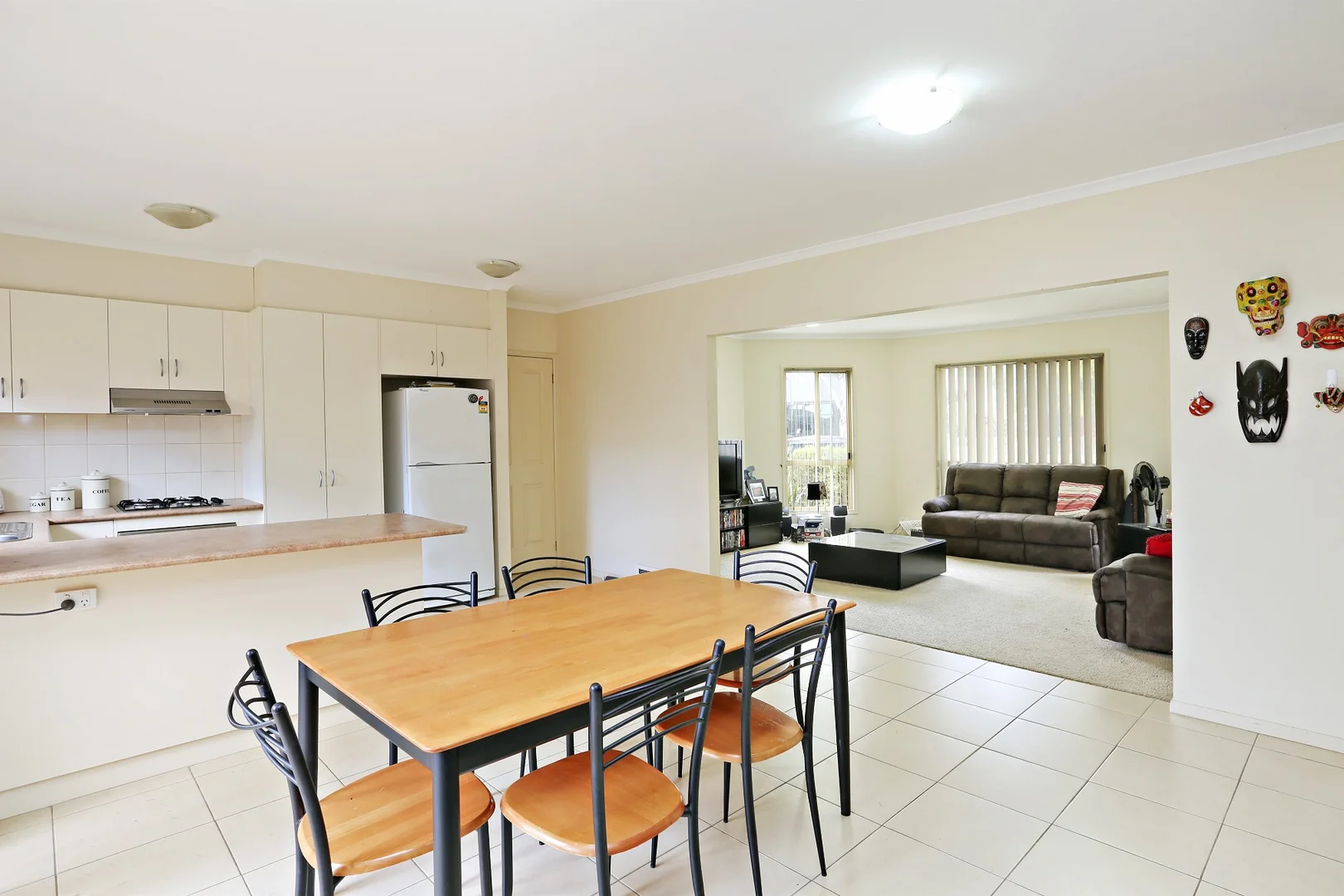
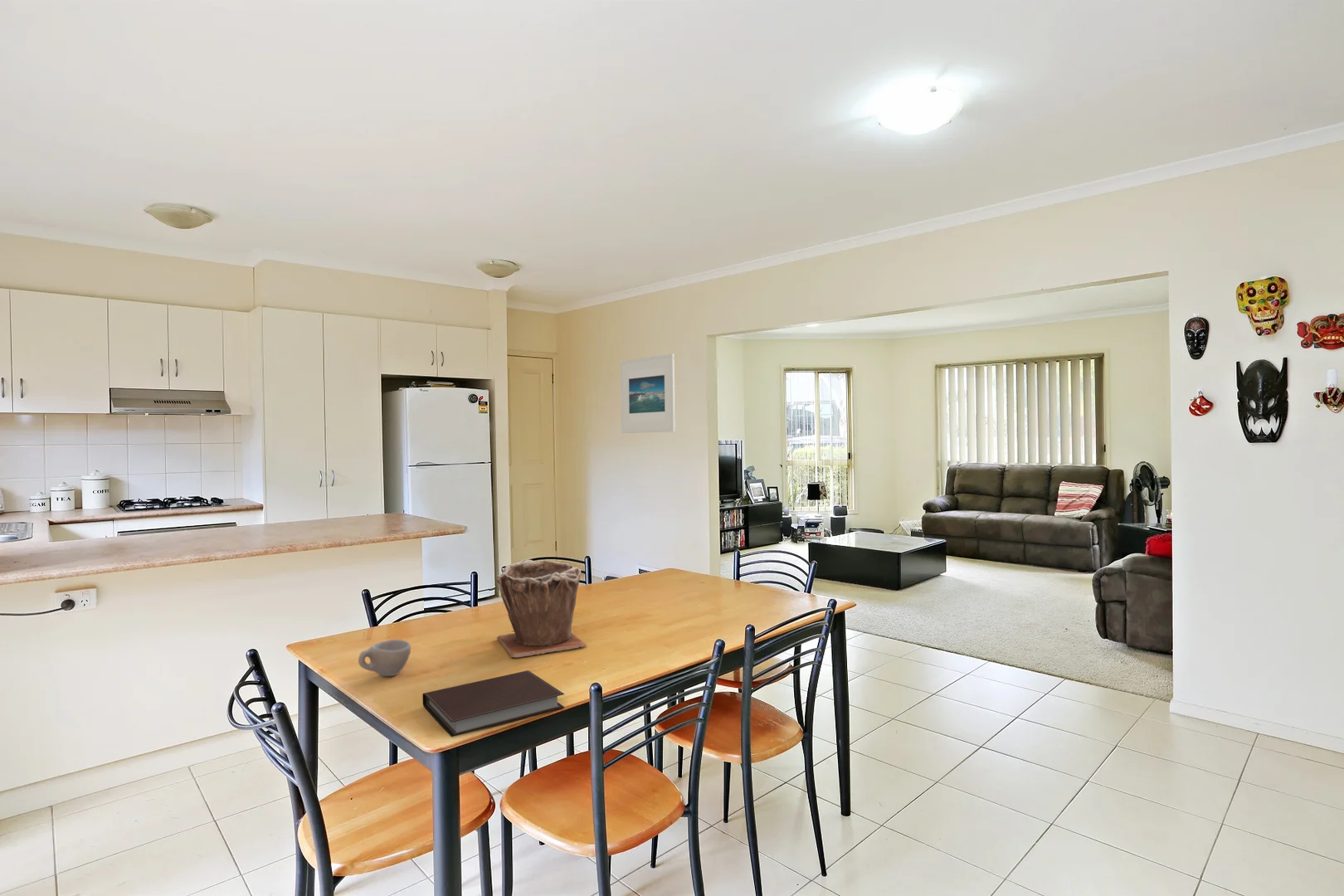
+ cup (385, 660)
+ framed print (646, 395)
+ notebook (493, 699)
+ plant pot (539, 604)
